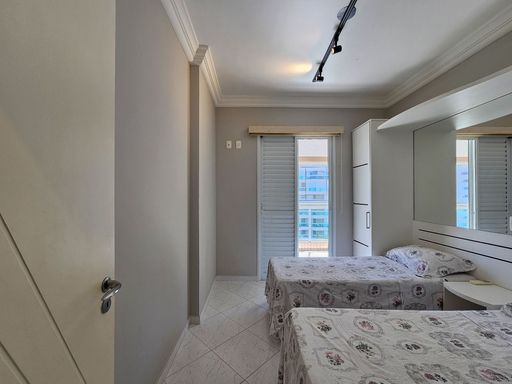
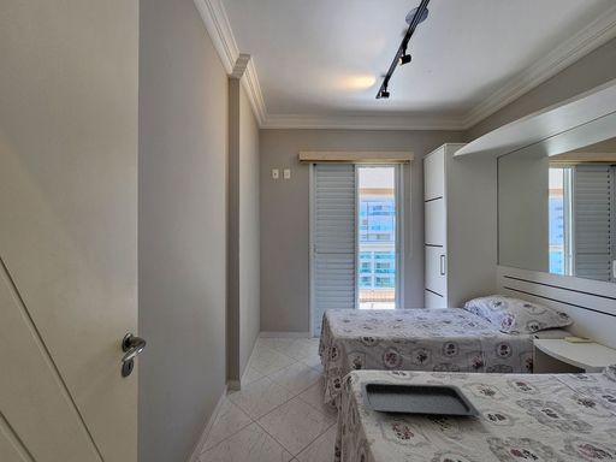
+ serving tray (414, 398)
